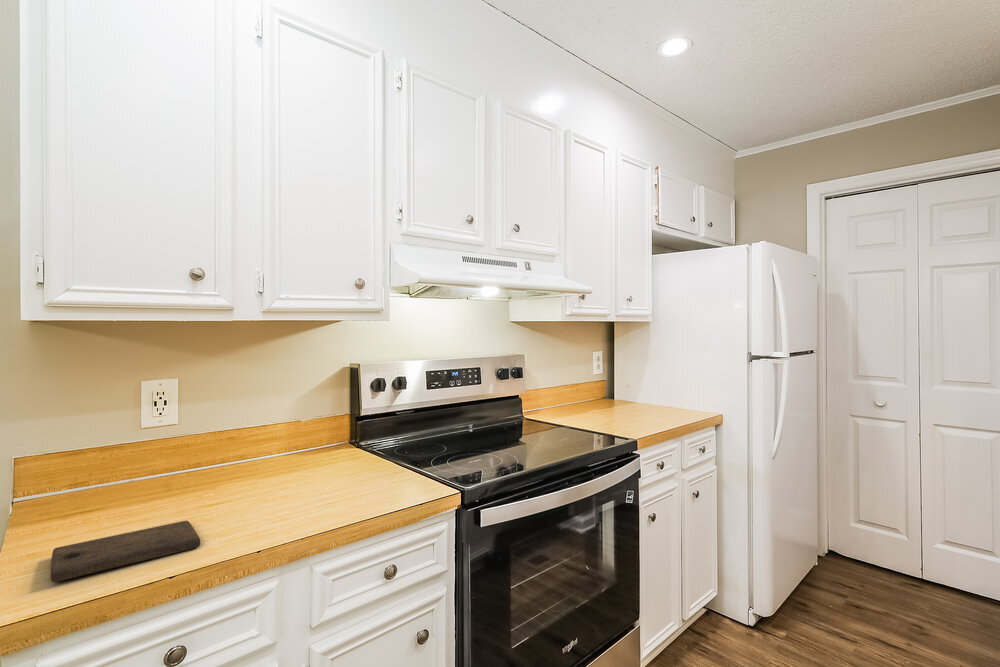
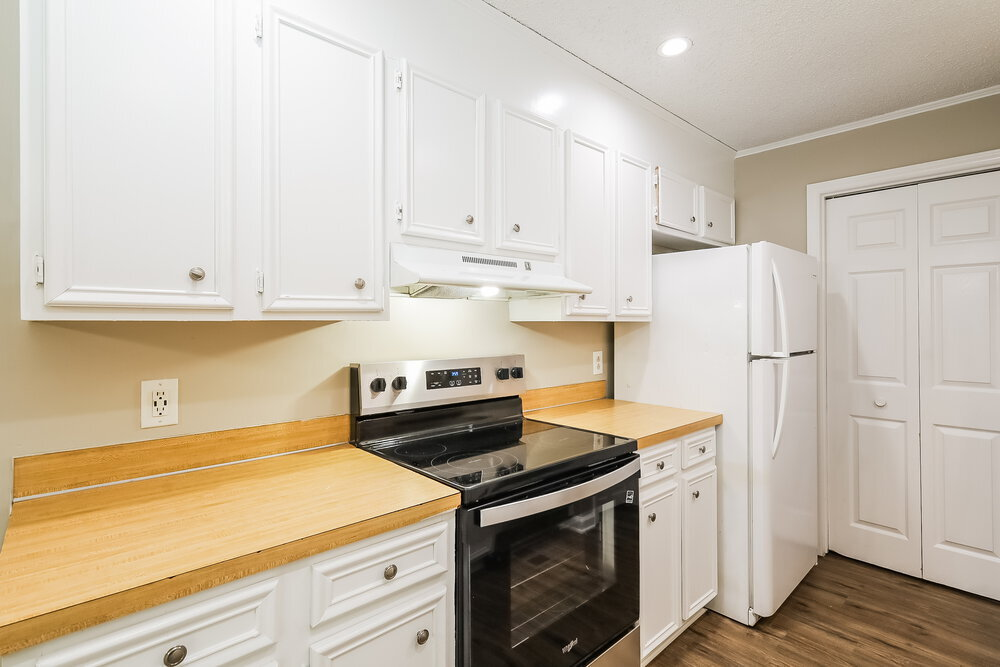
- cutting board (128, 547)
